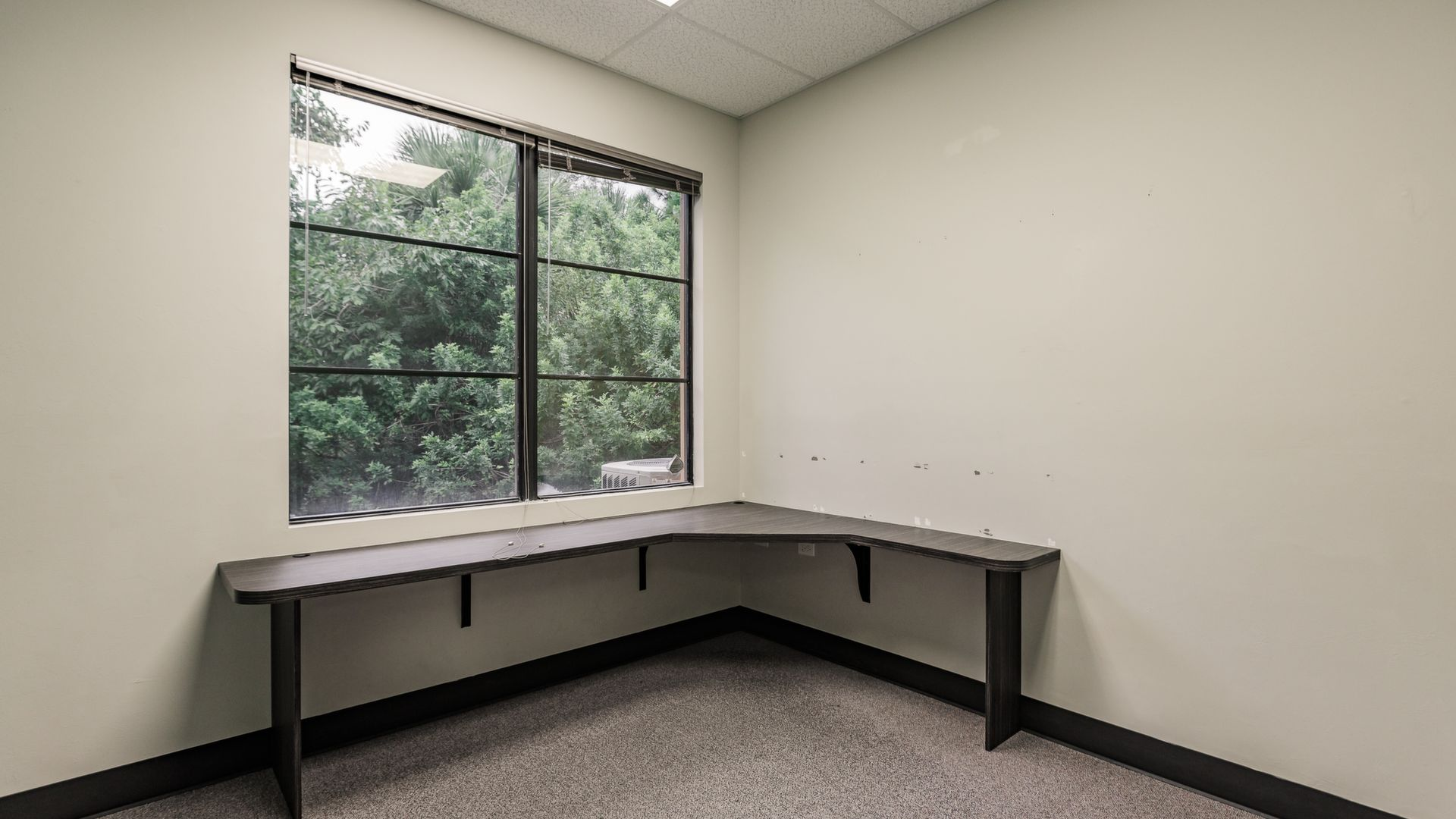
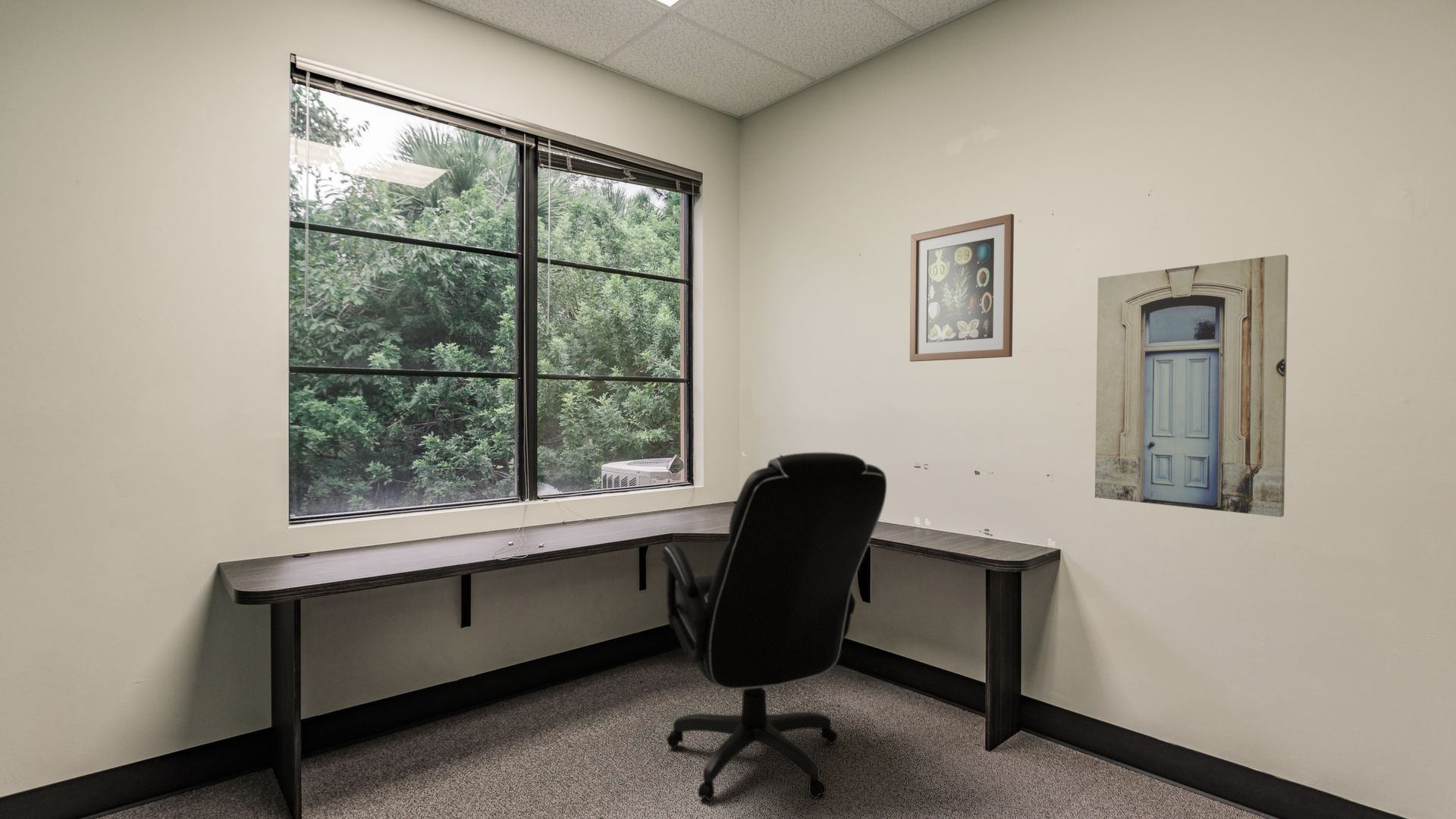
+ wall art (959, 292)
+ office chair (767, 607)
+ wall art (1183, 387)
